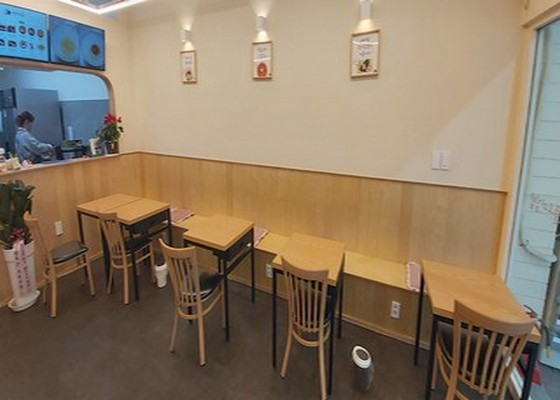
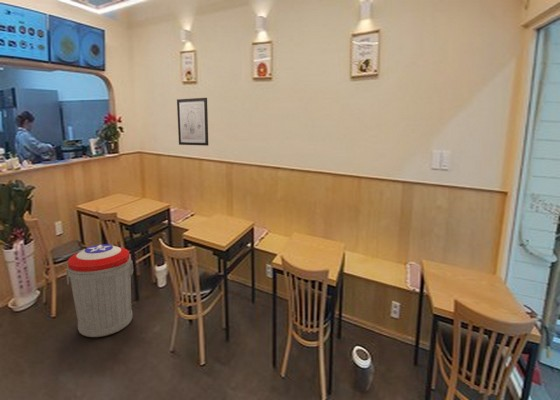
+ trash can (102, 286)
+ wall art (192, 122)
